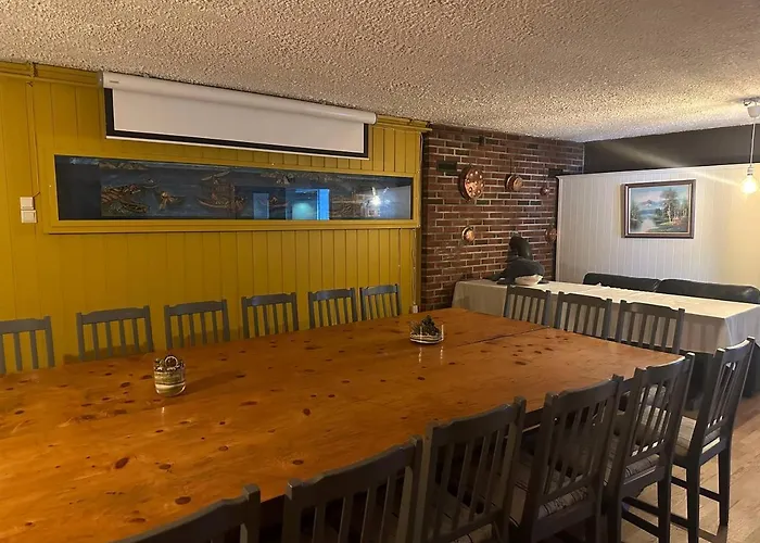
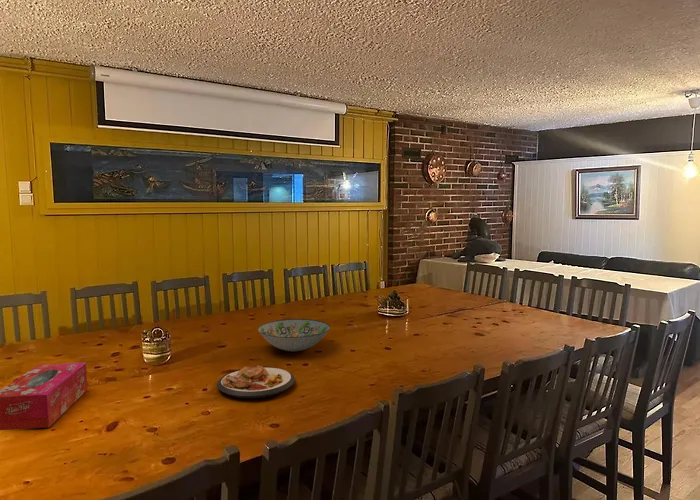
+ decorative bowl (294, 338)
+ tissue box (43, 393)
+ plate (256, 378)
